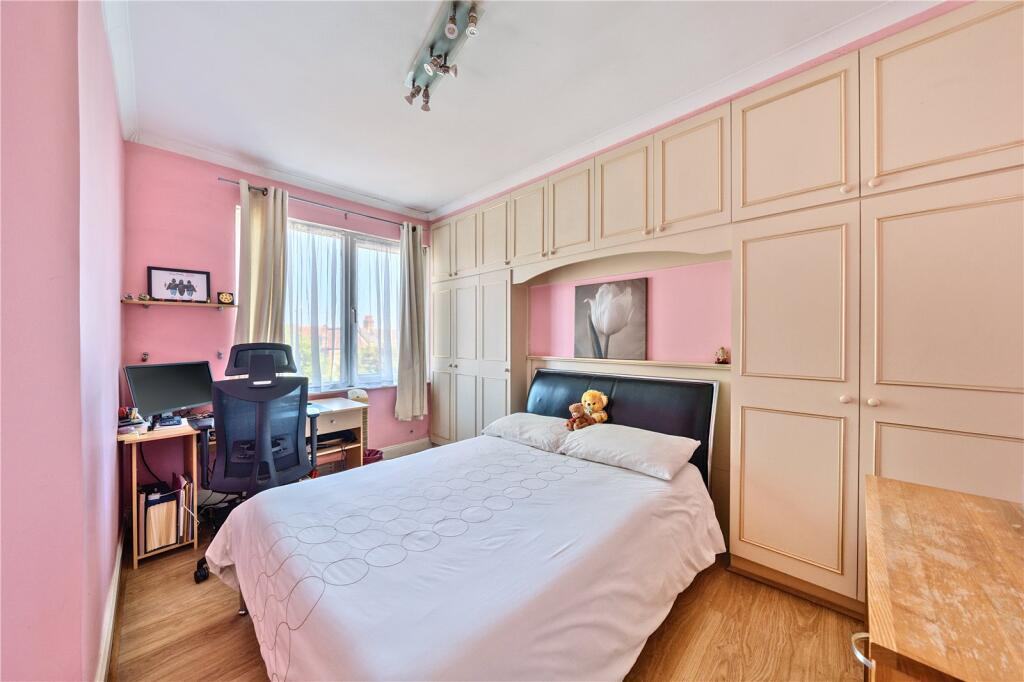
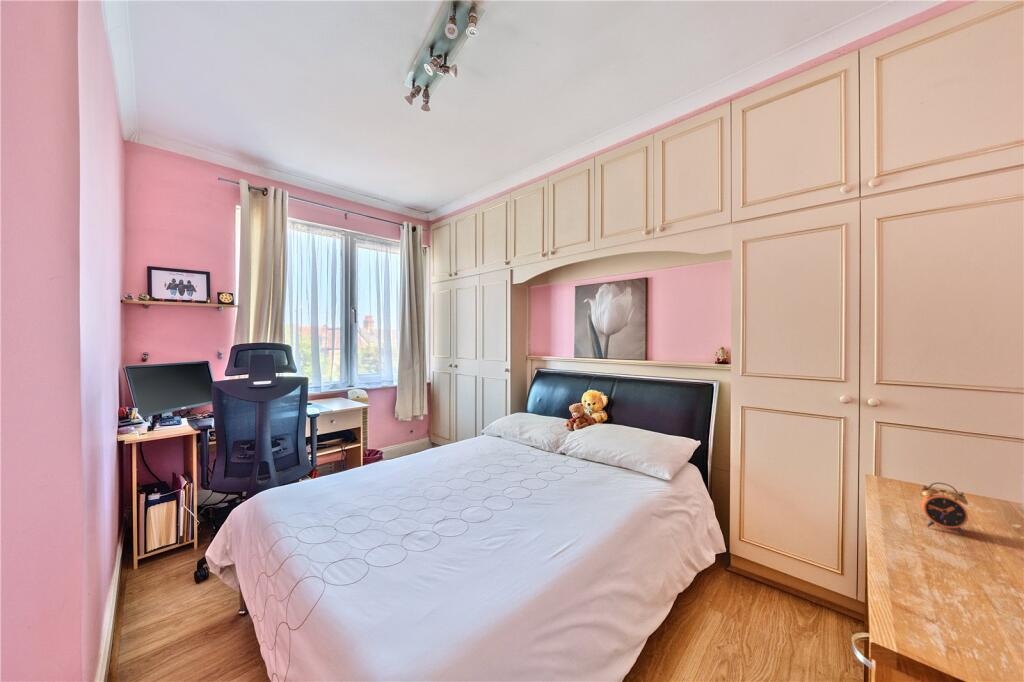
+ alarm clock (943, 505)
